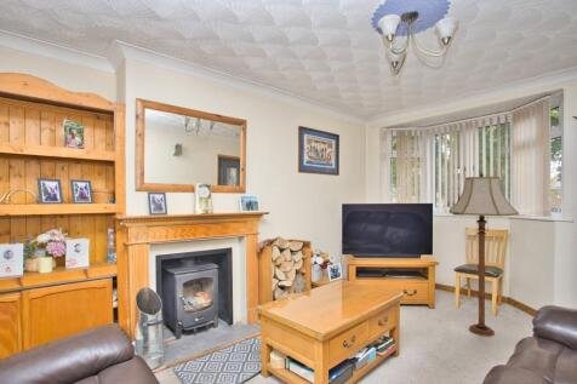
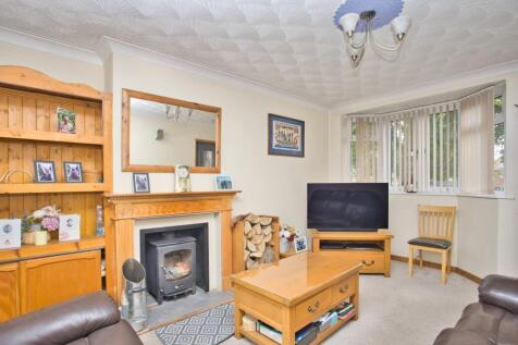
- floor lamp (481, 251)
